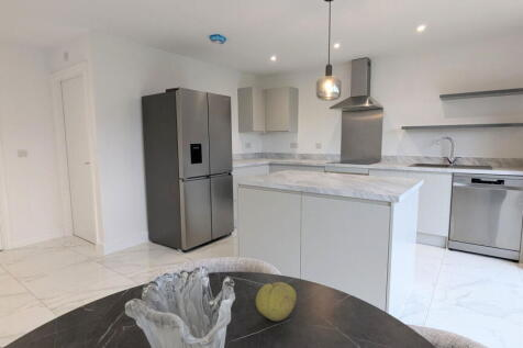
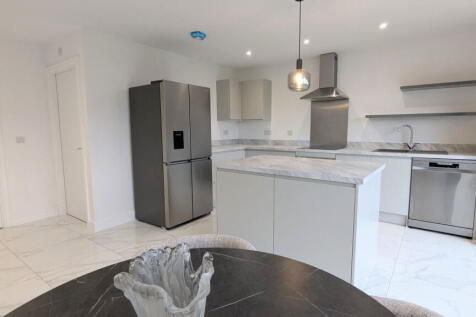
- fruit (276, 301)
